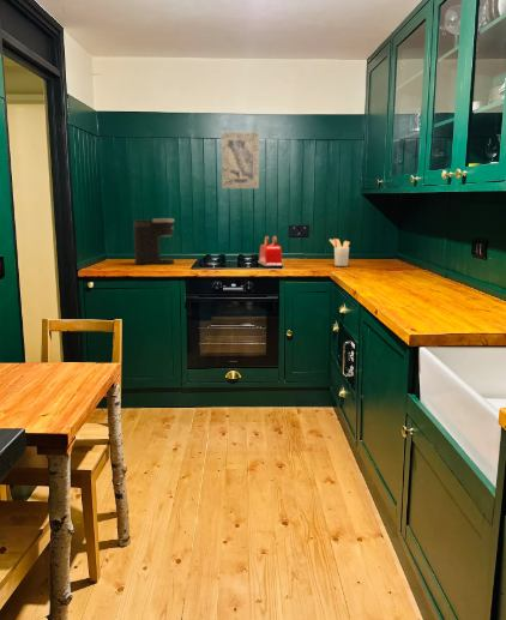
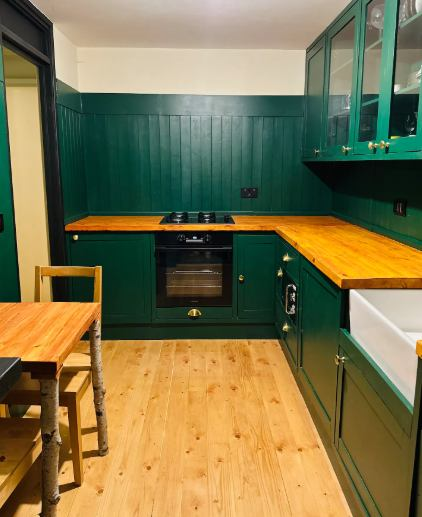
- wall art (240, 159)
- coffee maker (153, 241)
- utensil holder (338, 251)
- toaster (270, 249)
